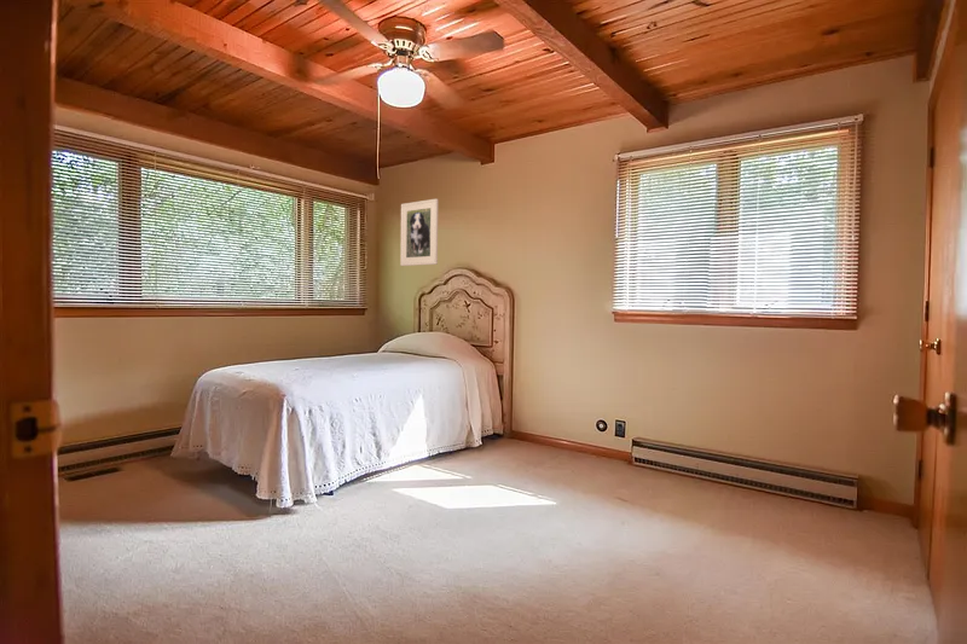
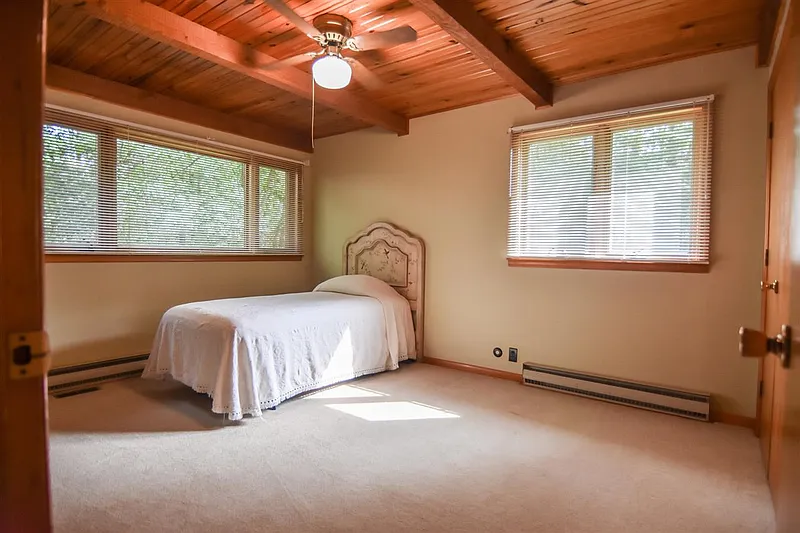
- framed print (418, 233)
